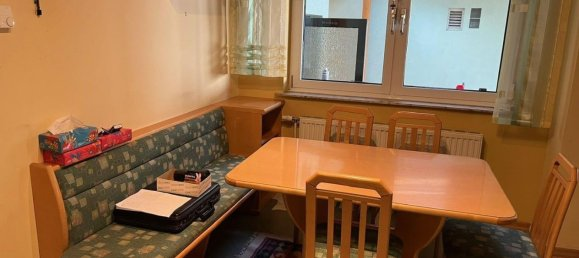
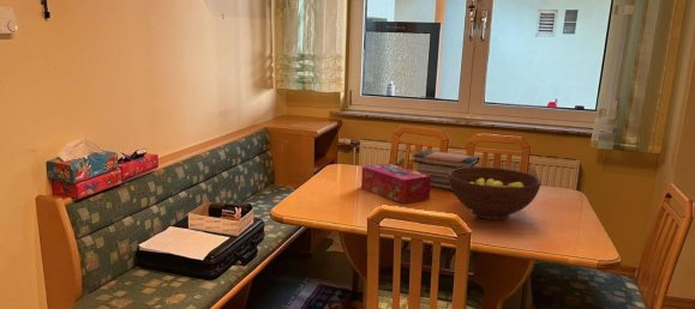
+ book stack (445, 170)
+ fruit bowl (491, 195)
+ tissue box (395, 182)
